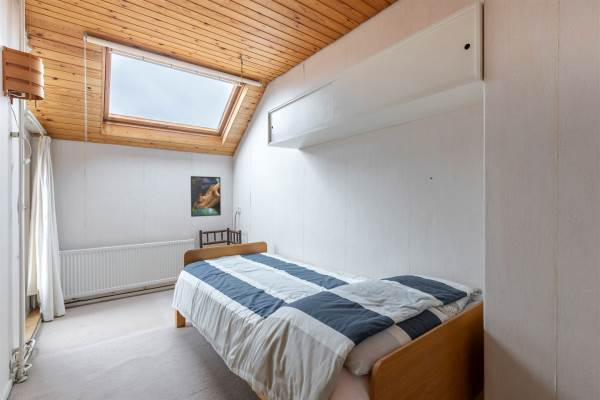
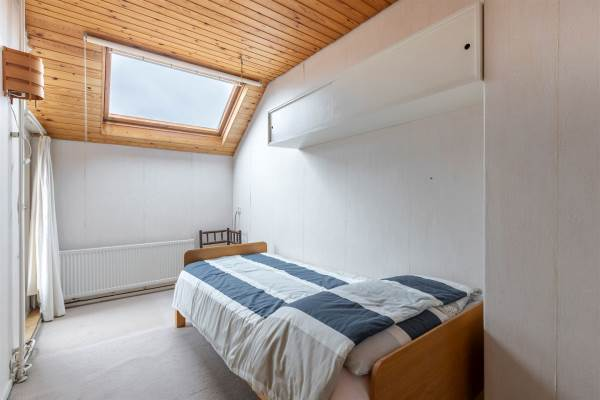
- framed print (206, 196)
